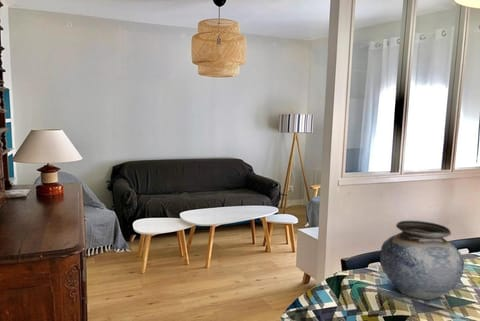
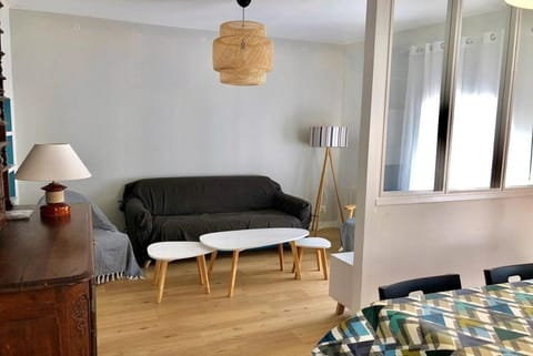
- vase (420, 259)
